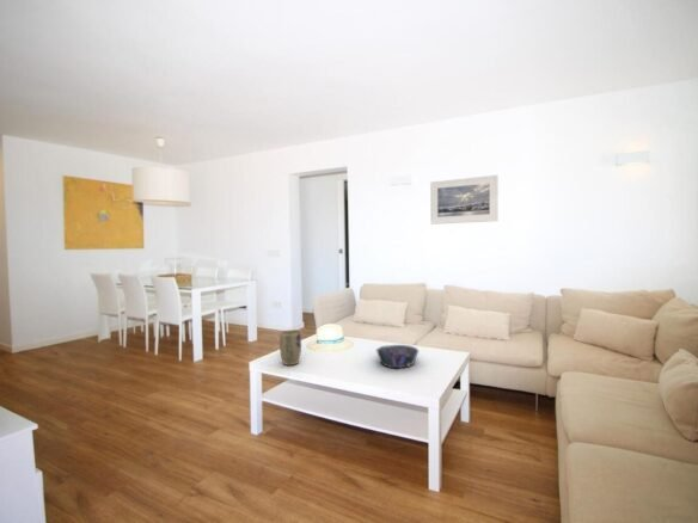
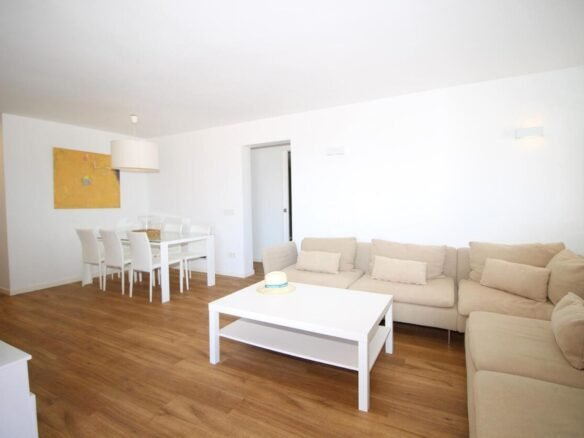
- plant pot (290, 347)
- decorative bowl (397, 356)
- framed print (463, 201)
